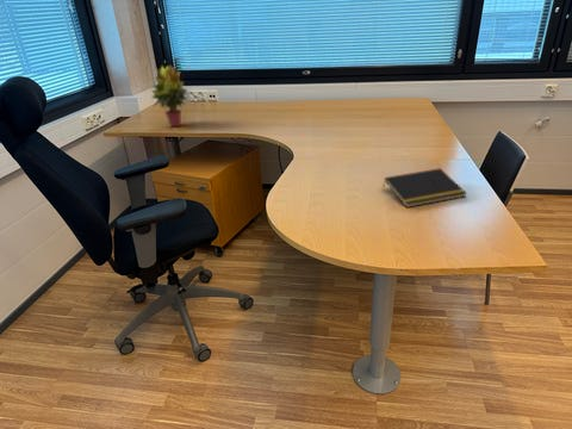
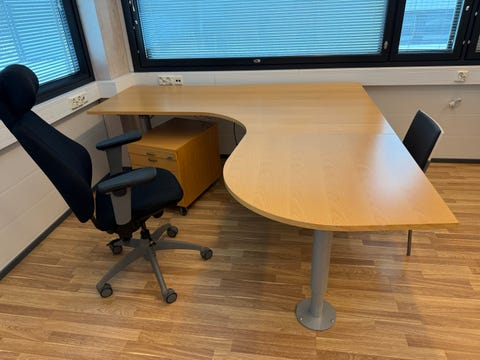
- notepad (424, 186)
- potted plant (170, 95)
